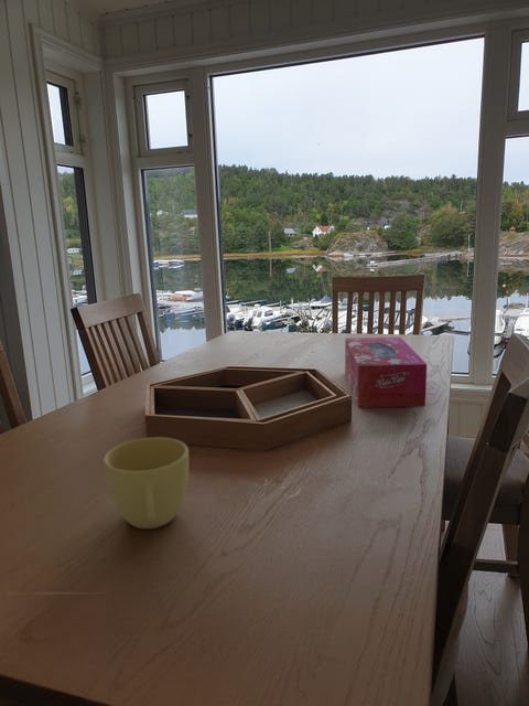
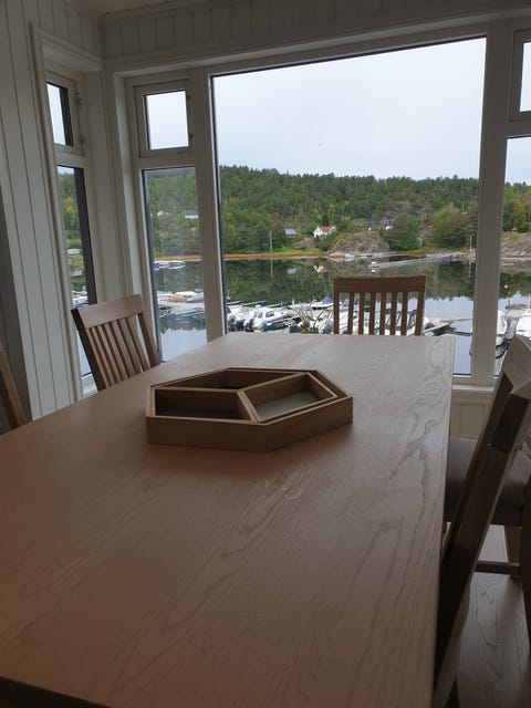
- cup (149, 490)
- tissue box (380, 368)
